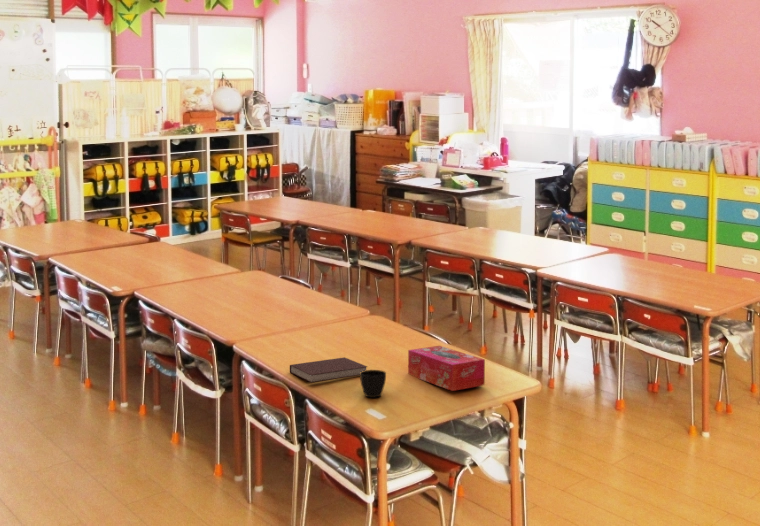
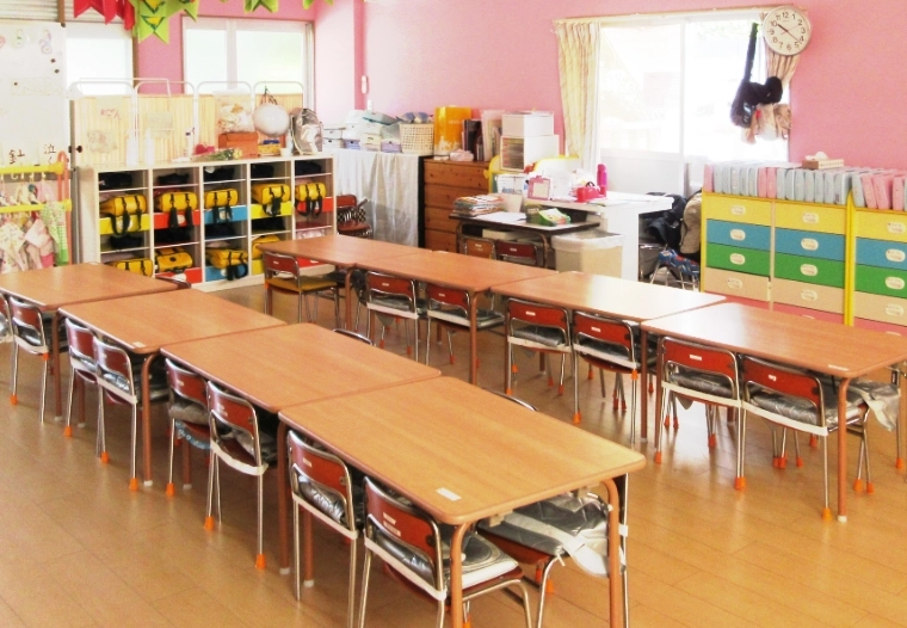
- cup (373, 383)
- tissue box (445, 367)
- notebook (328, 369)
